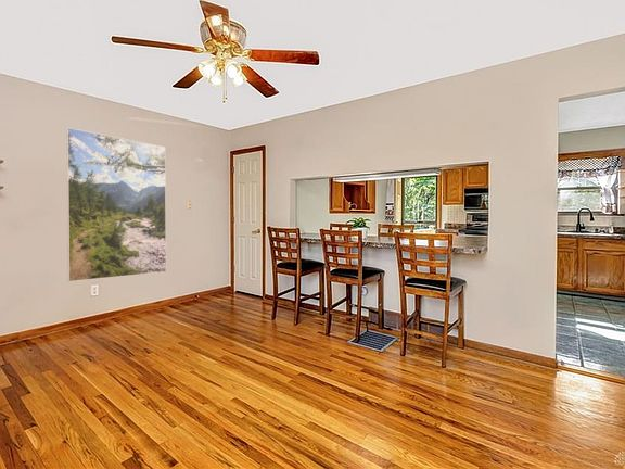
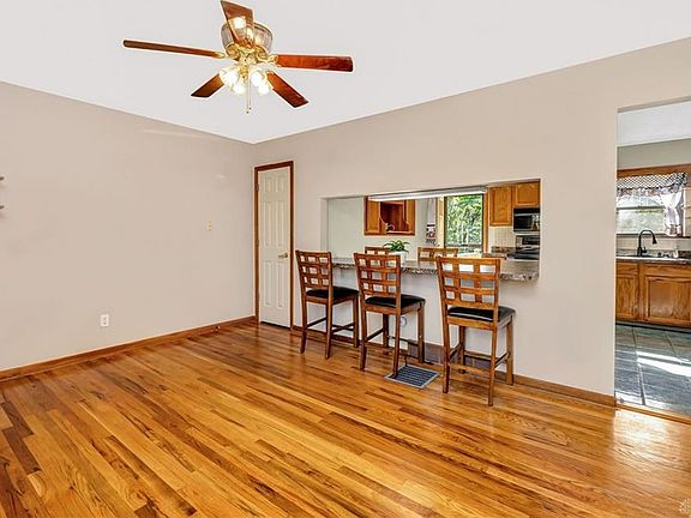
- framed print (122, 207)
